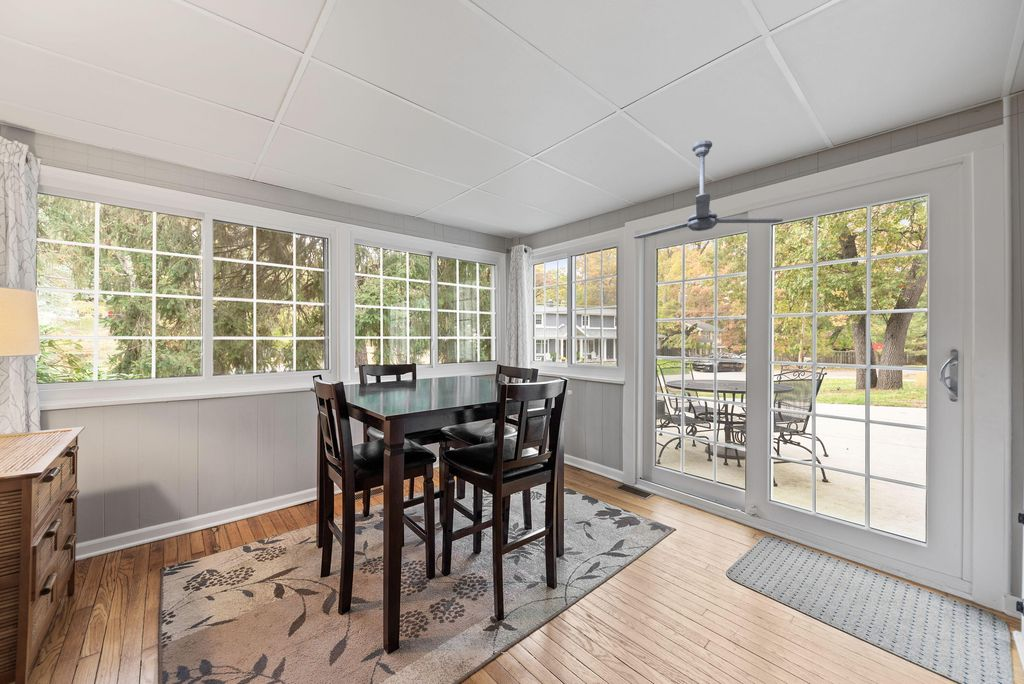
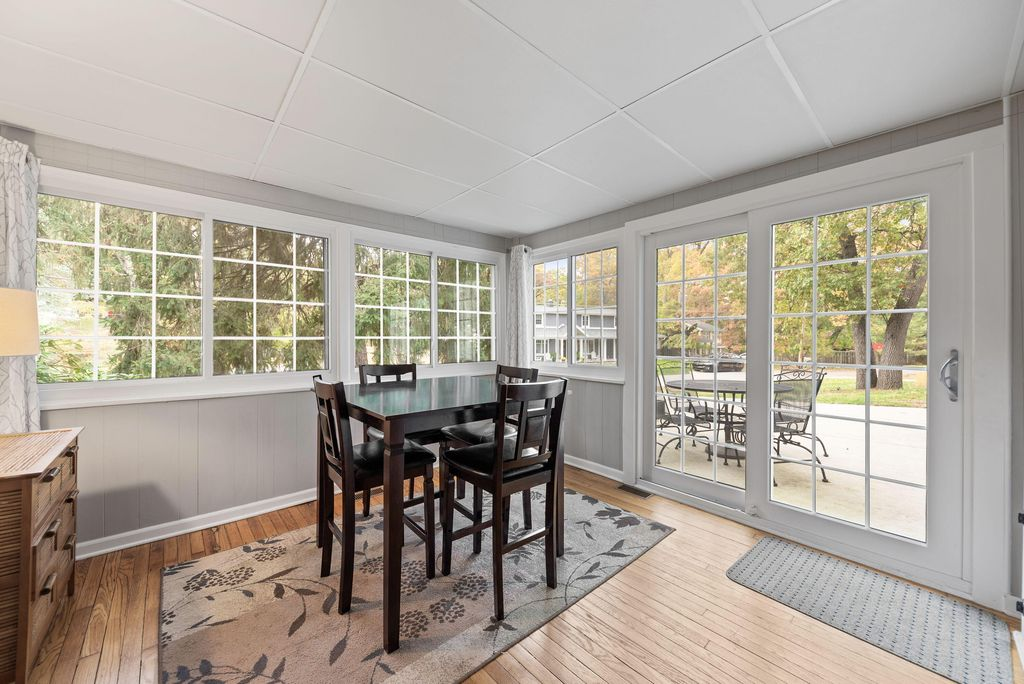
- ceiling fan (702, 179)
